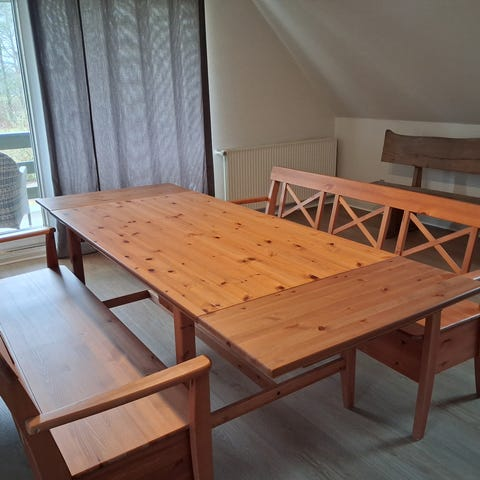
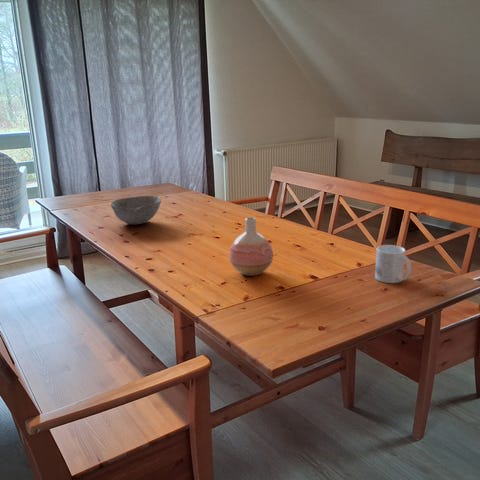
+ mug (394, 265)
+ vase (251, 245)
+ bowl (136, 211)
